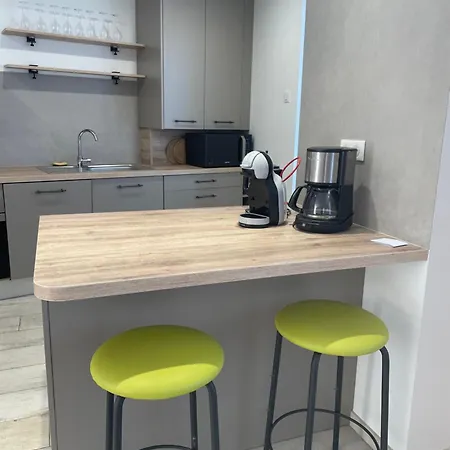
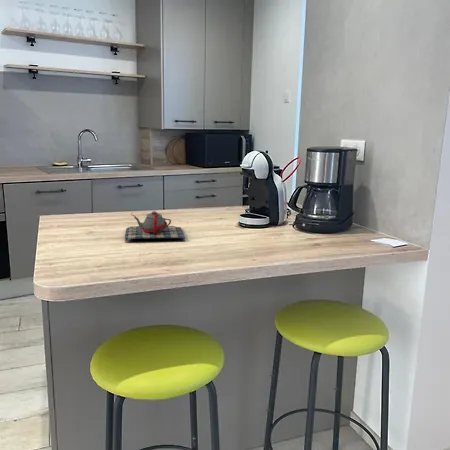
+ teapot (154, 222)
